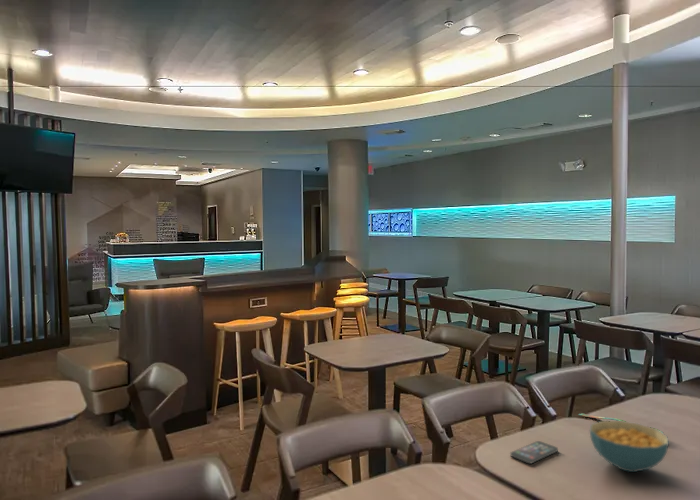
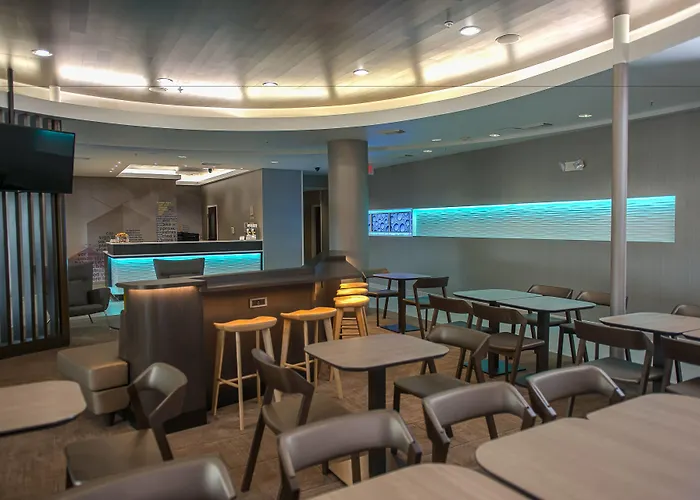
- smartphone (534, 451)
- cereal bowl (627, 450)
- spoon (618, 420)
